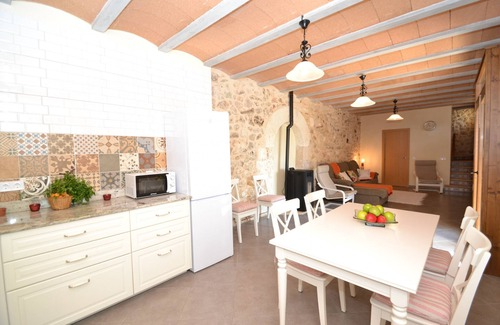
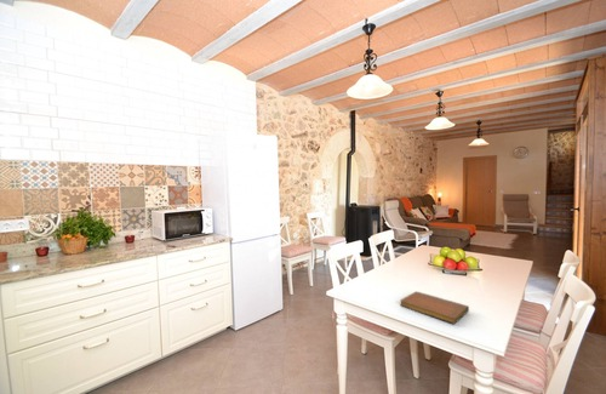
+ notebook (433, 306)
